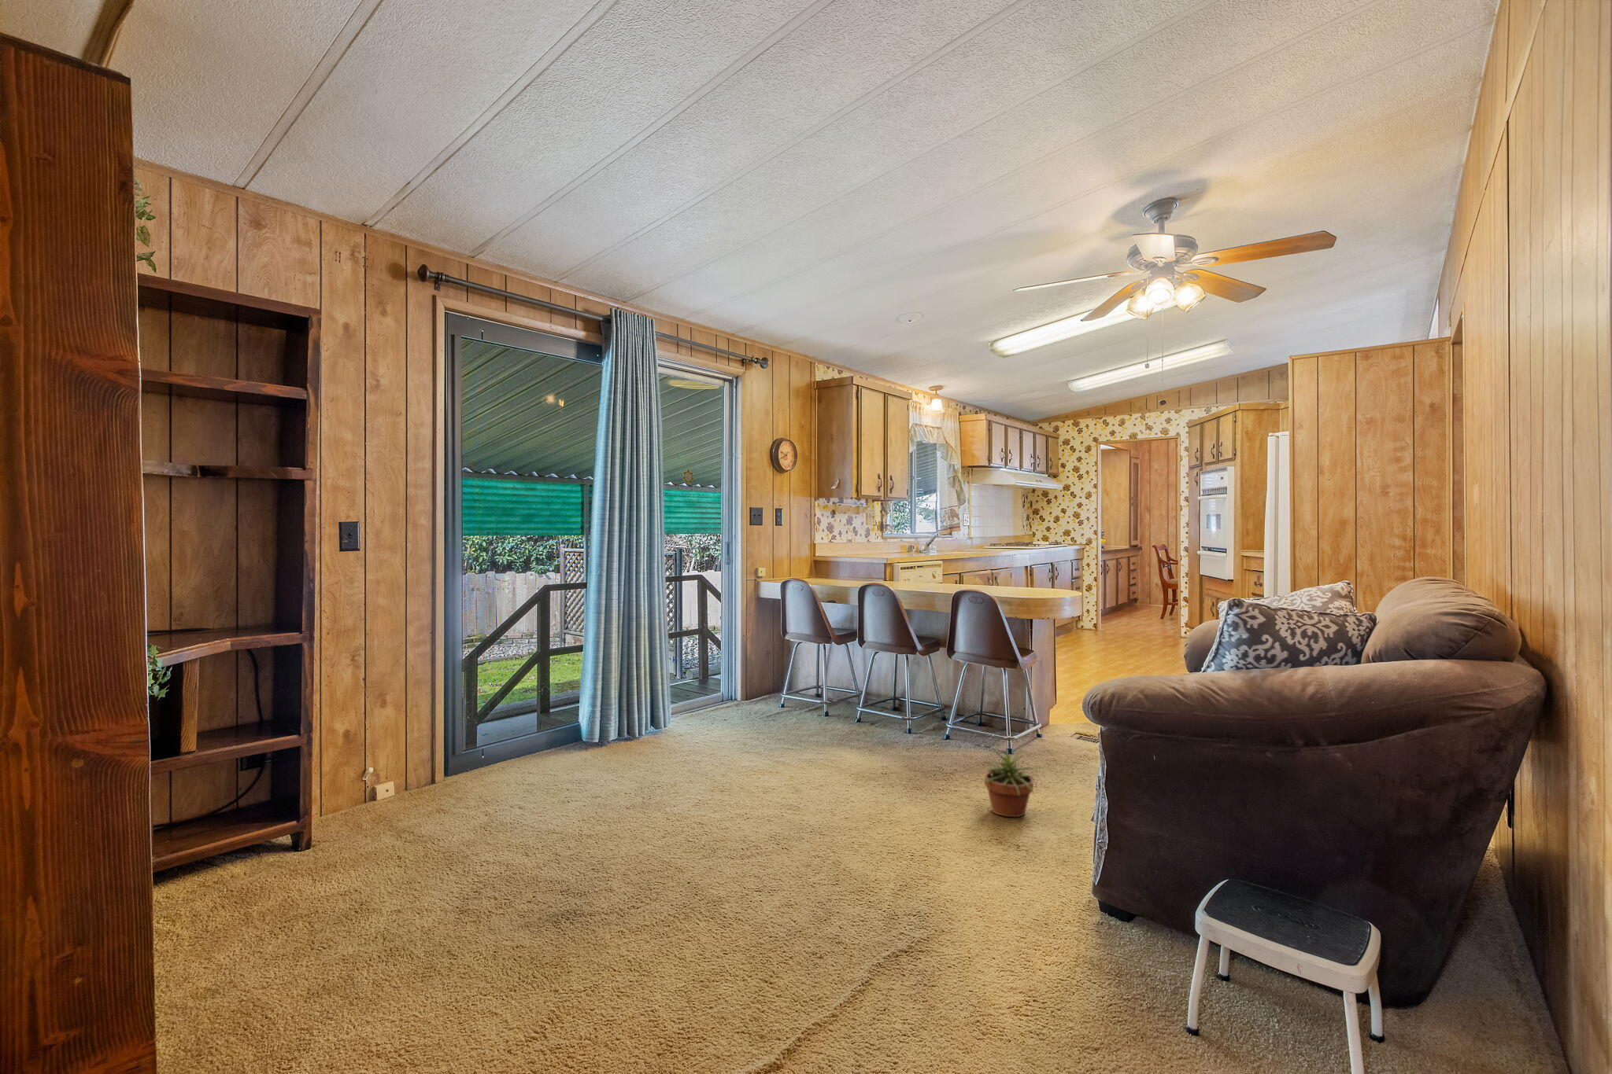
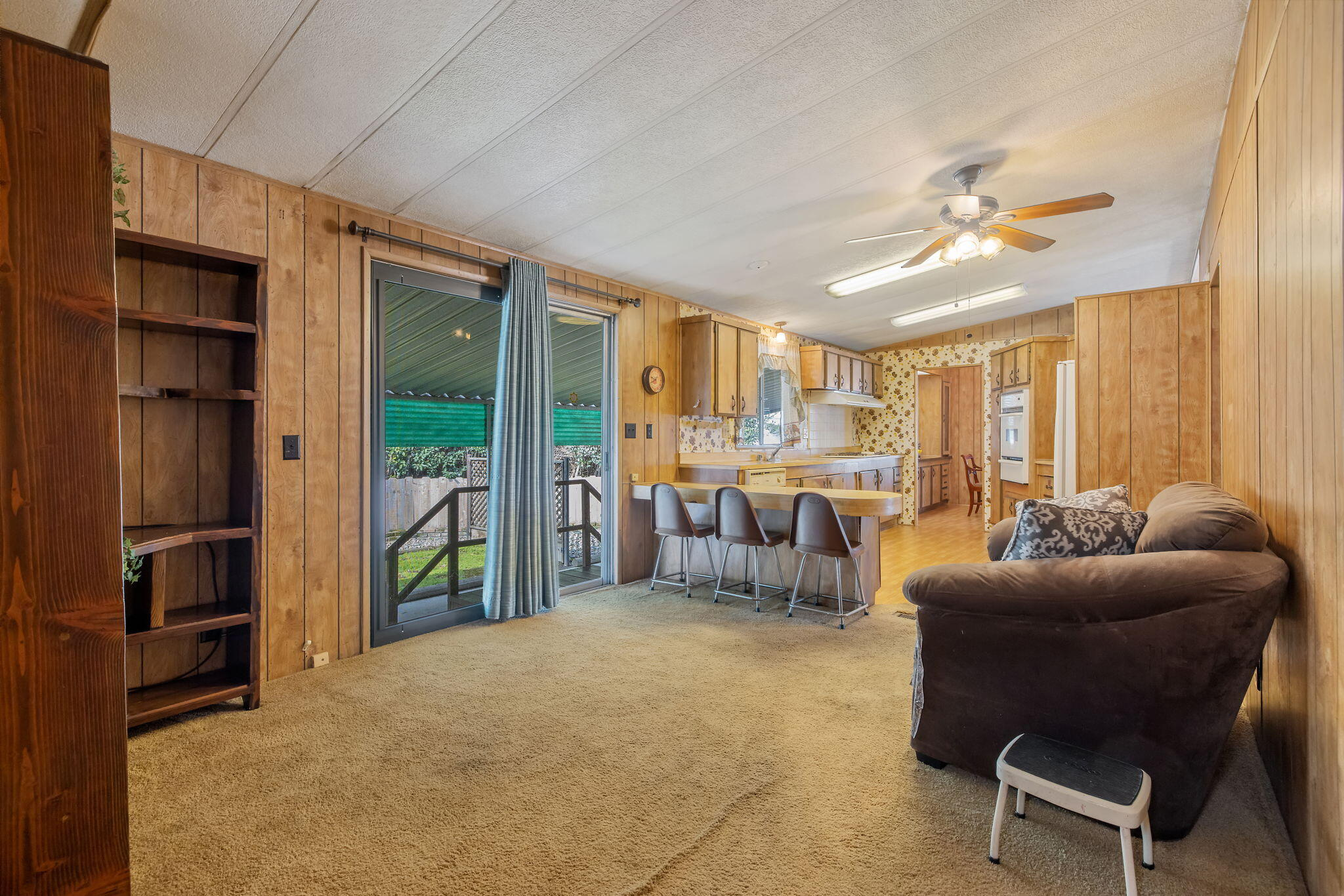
- potted plant (1010, 780)
